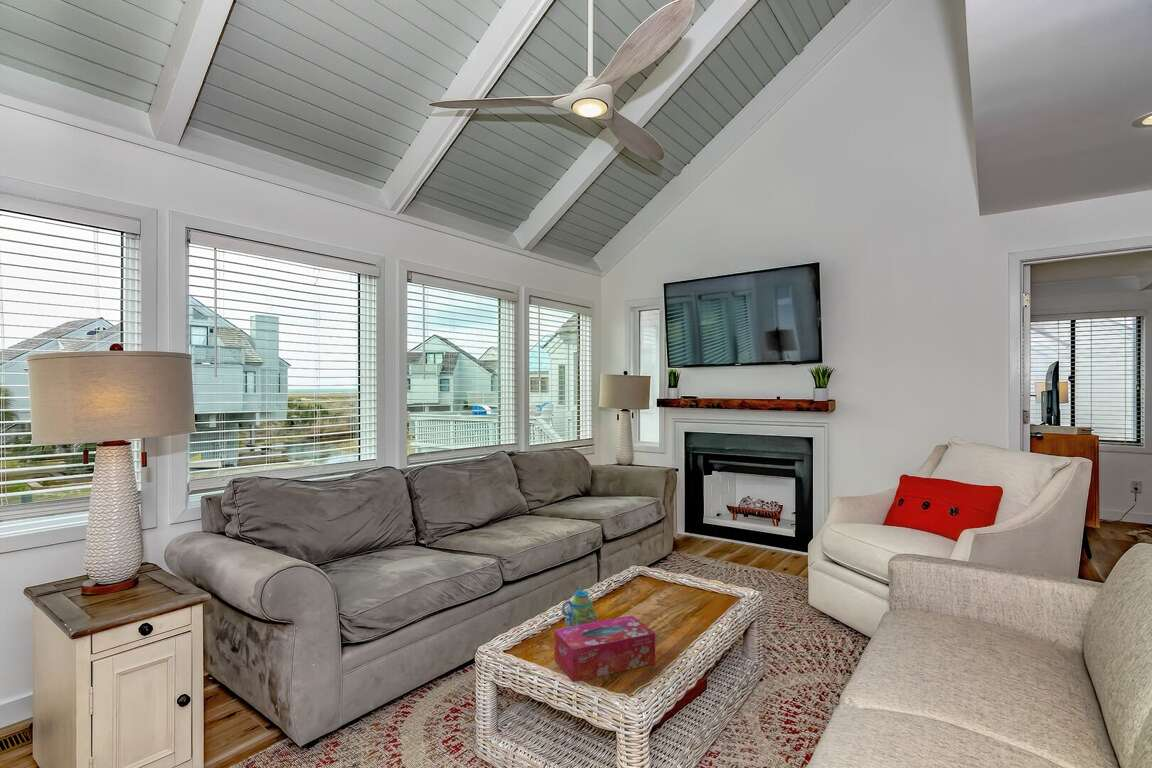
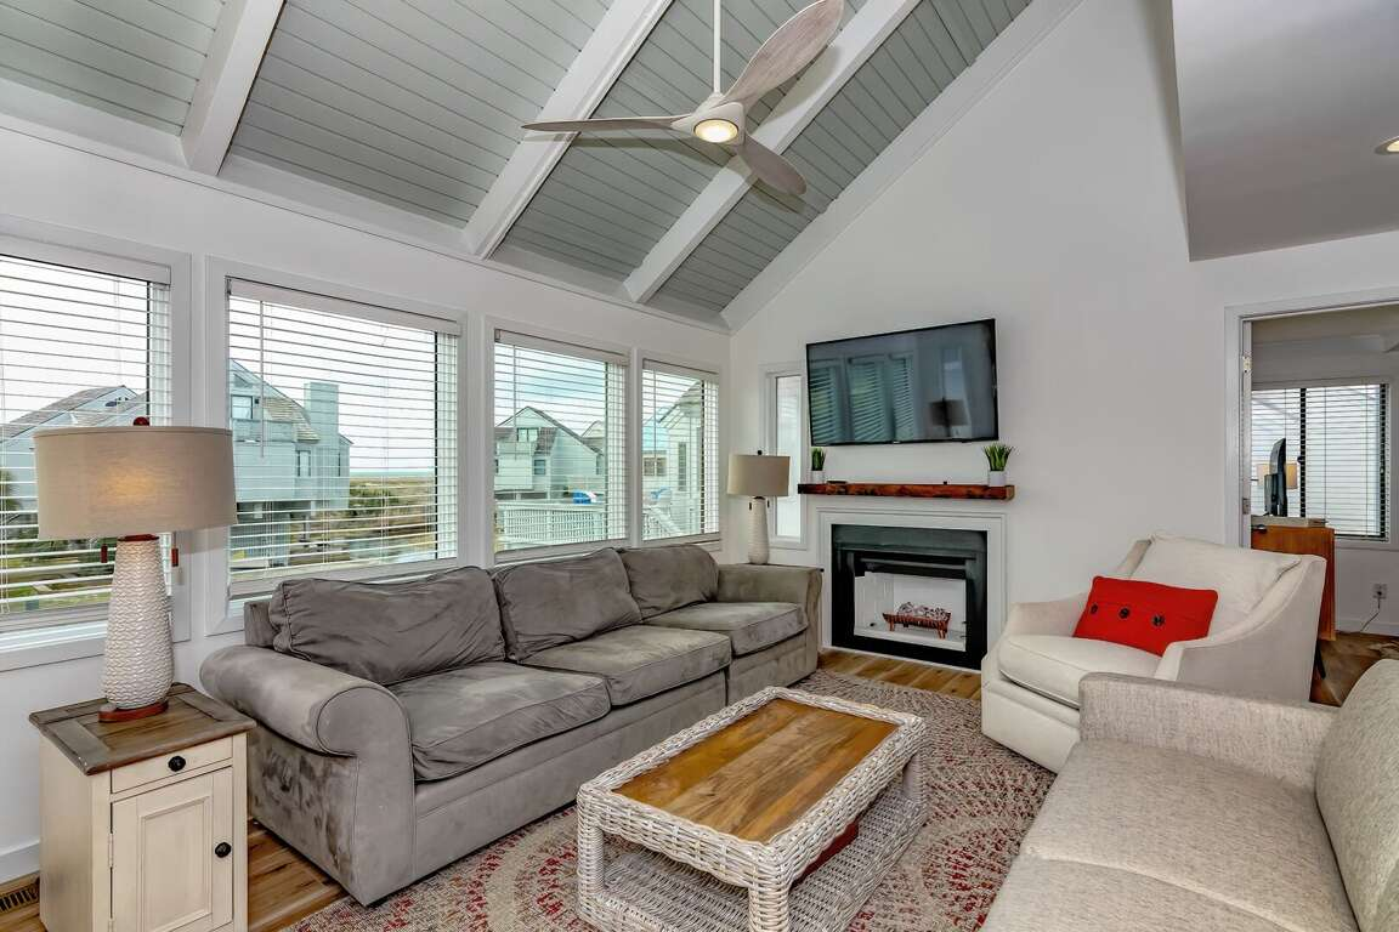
- tissue box (604, 646)
- mug (578, 614)
